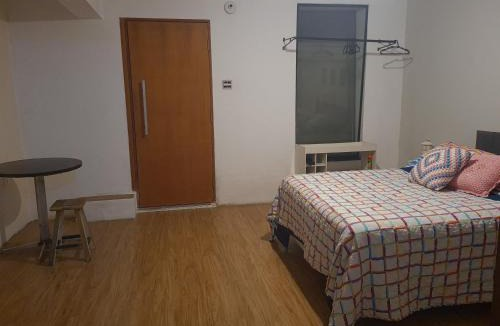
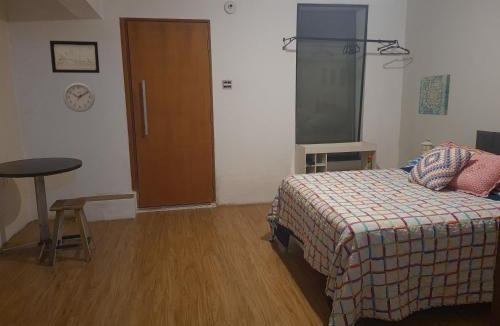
+ wall clock (79, 97)
+ wall art (75, 57)
+ wall art (433, 95)
